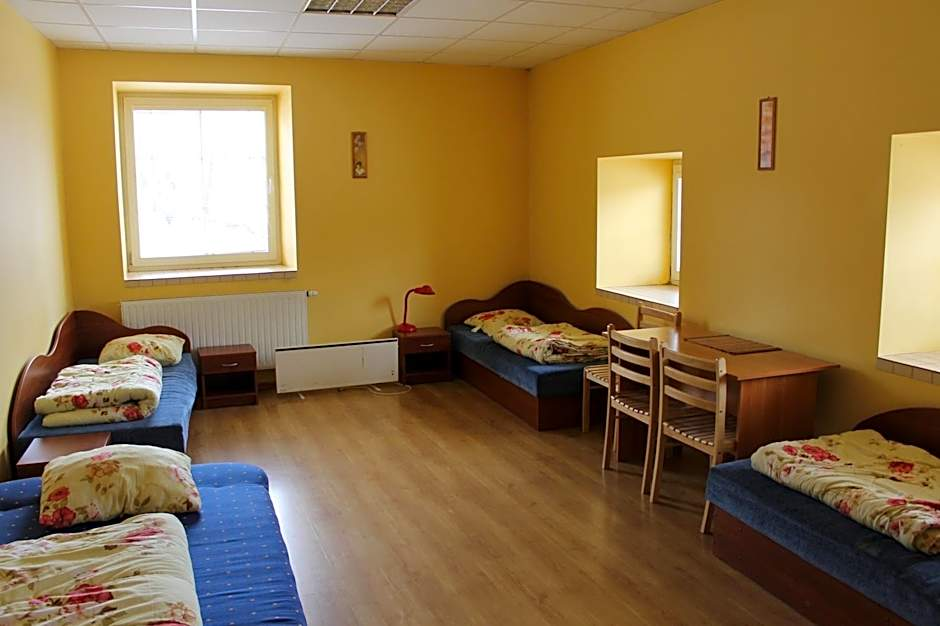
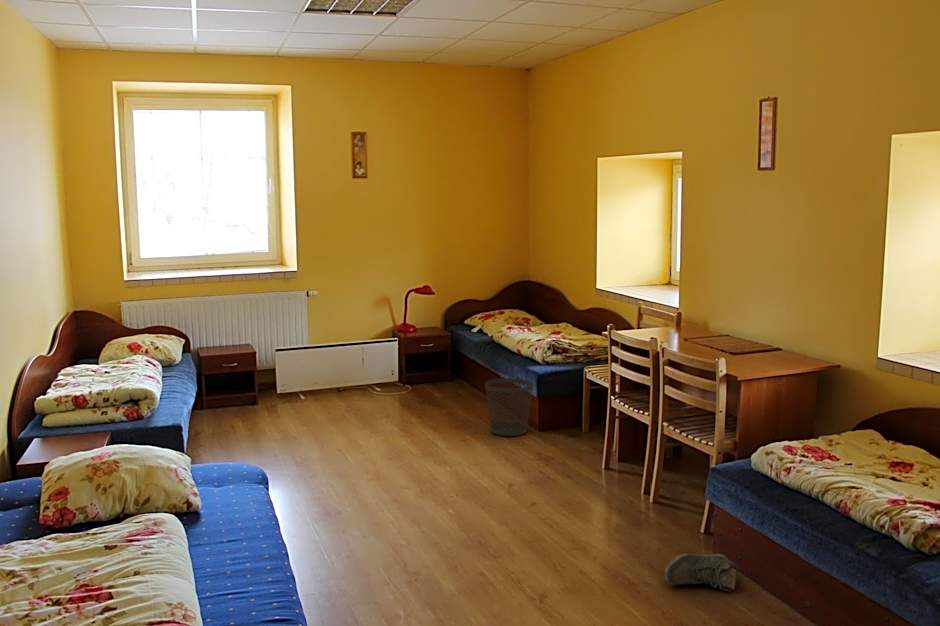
+ sneaker (705, 572)
+ wastebasket (509, 407)
